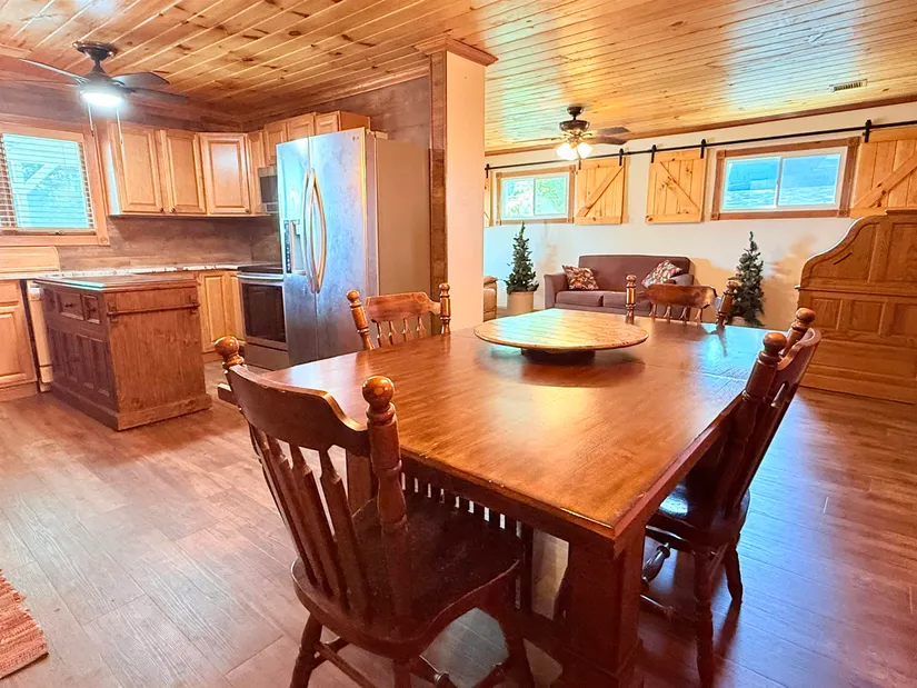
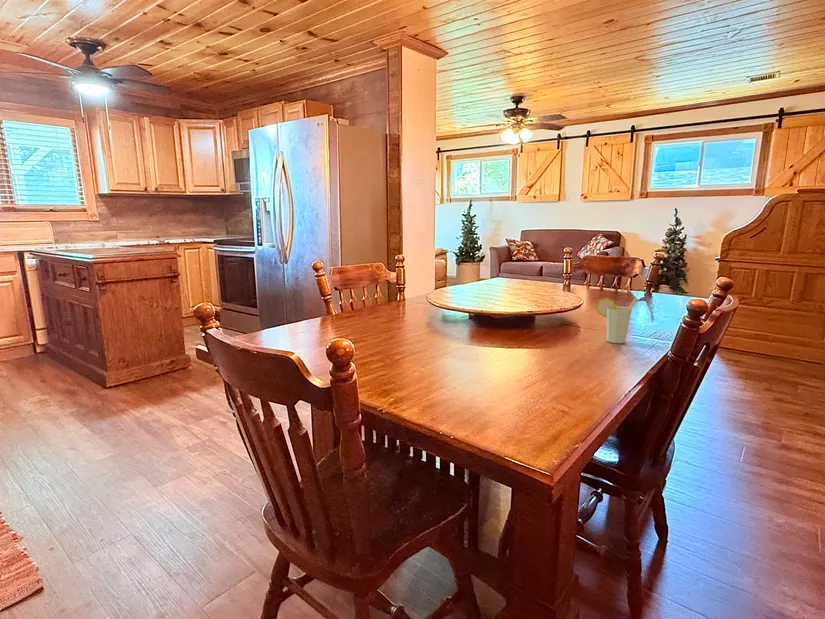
+ cup (614, 318)
